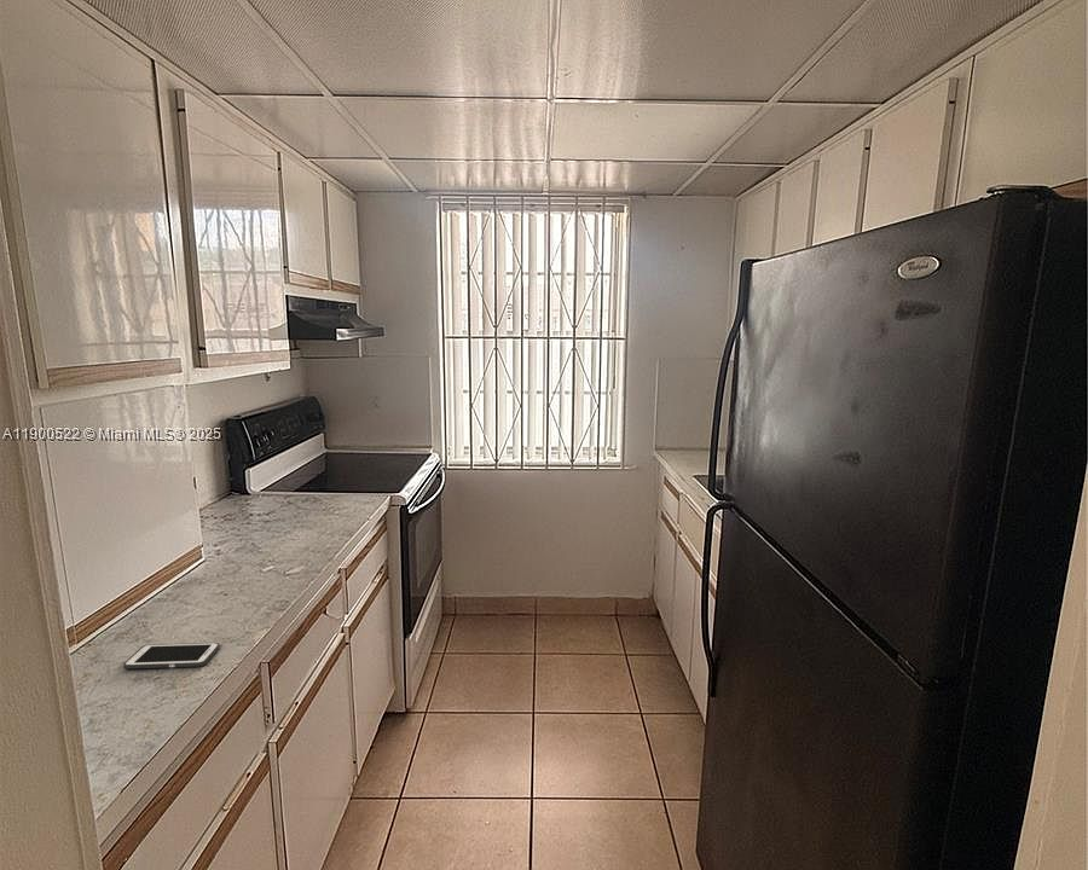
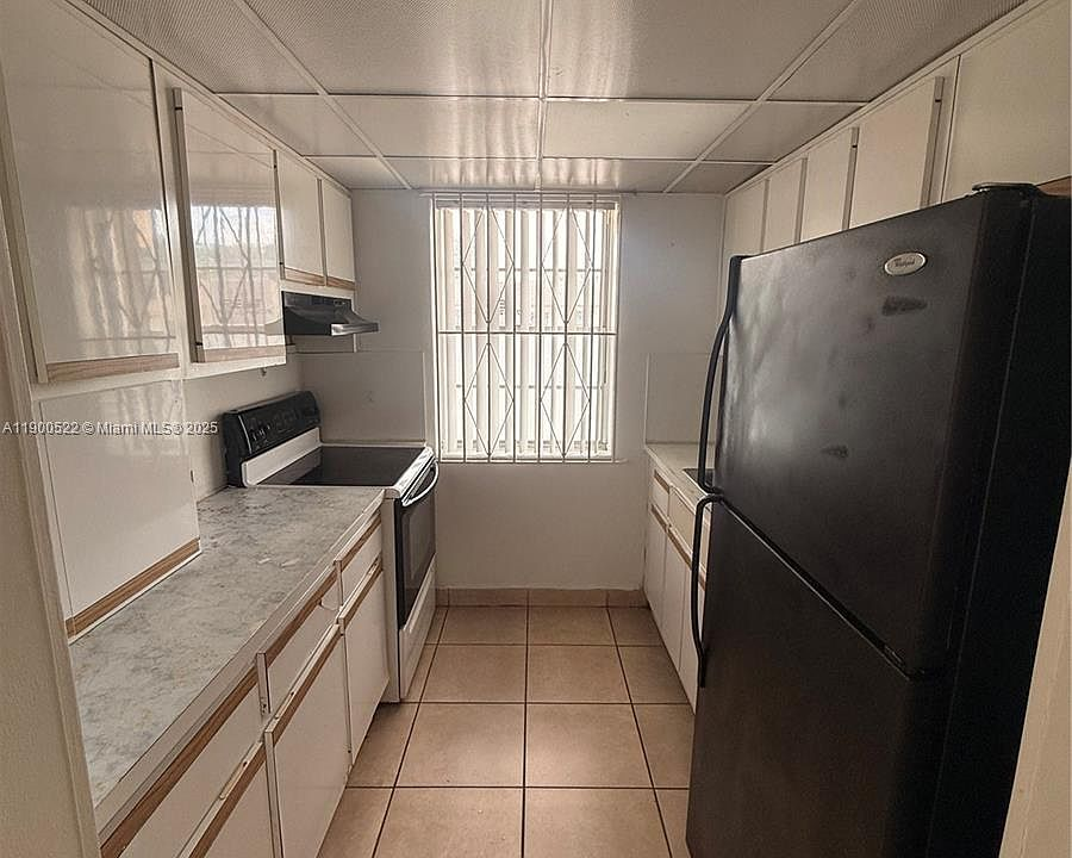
- cell phone (173, 655)
